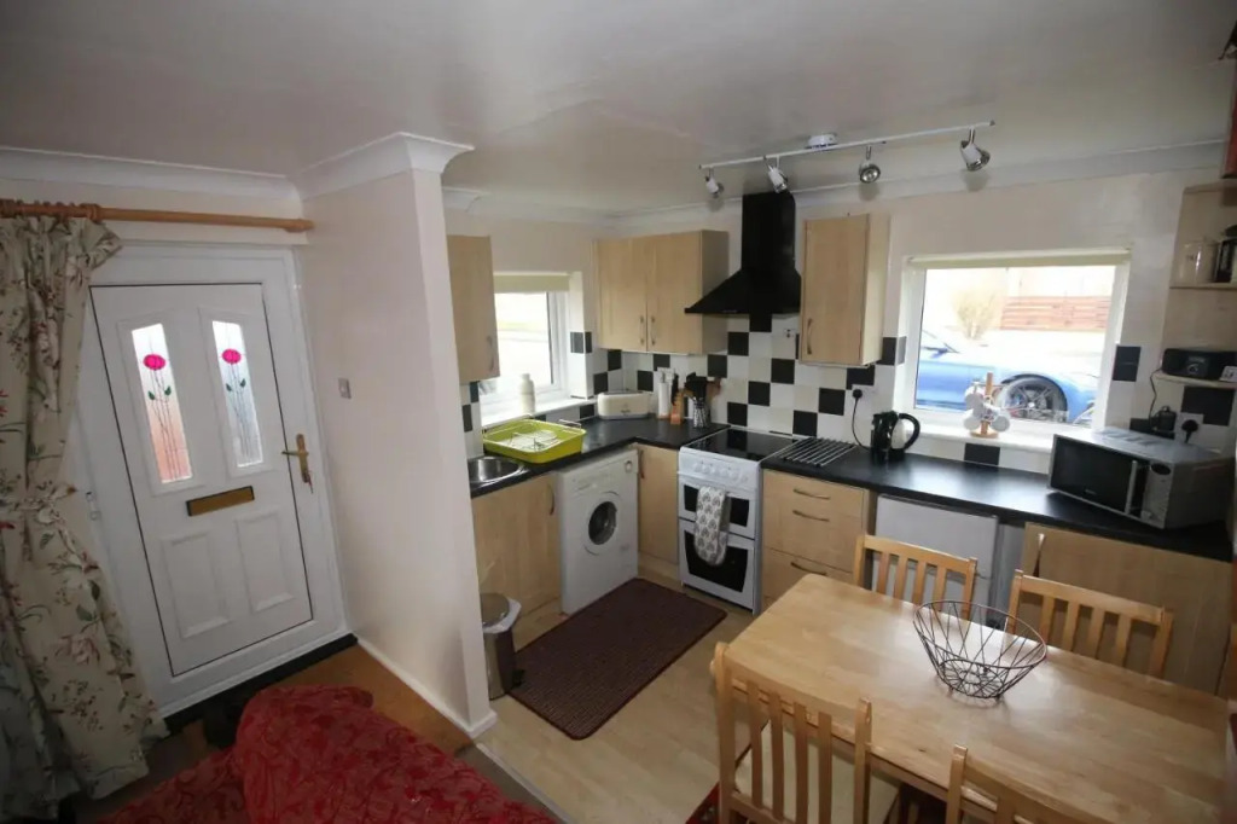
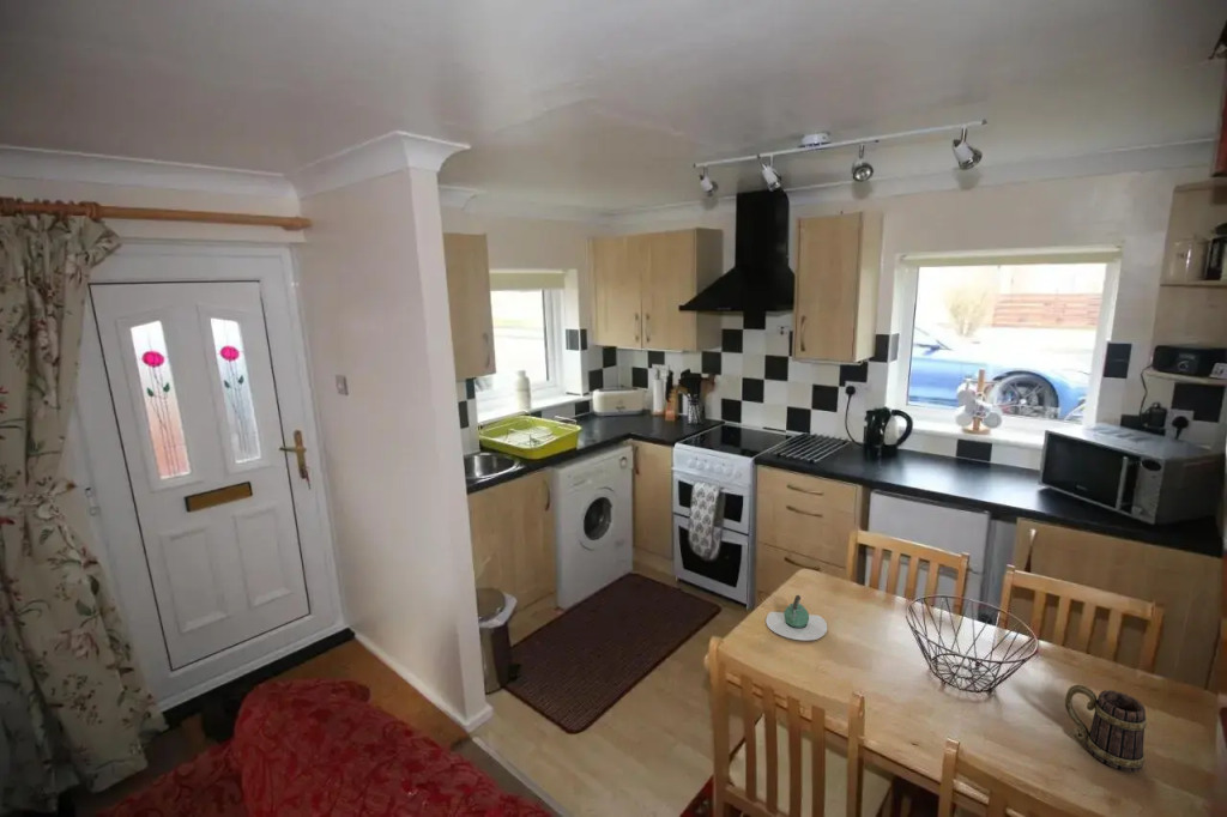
+ teapot (796, 610)
+ mug (1104, 722)
